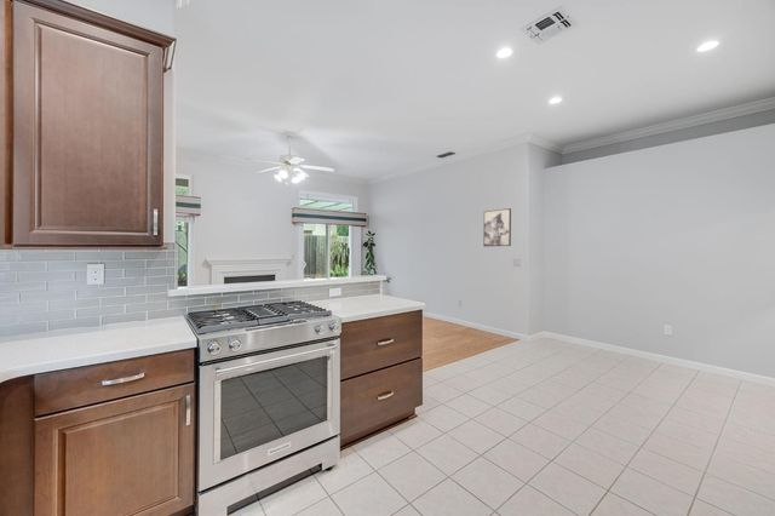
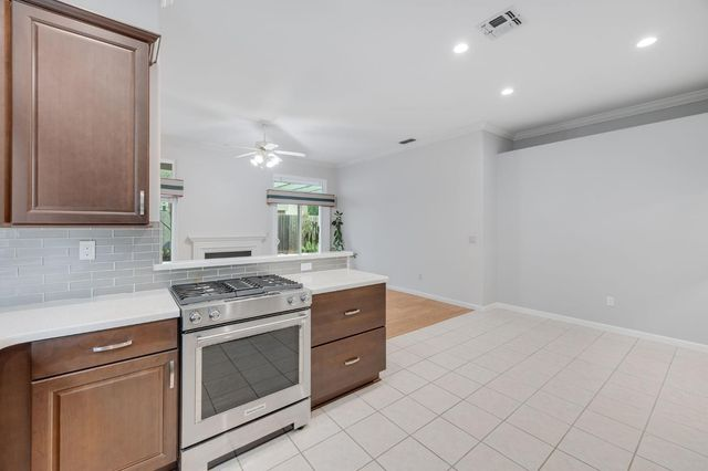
- wall art (496, 228)
